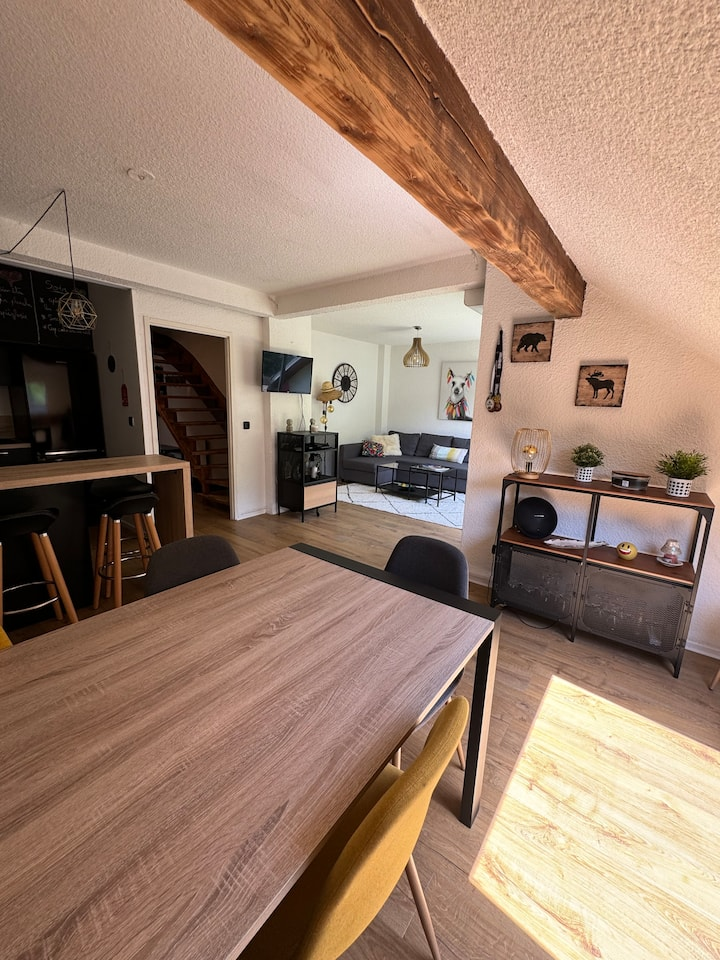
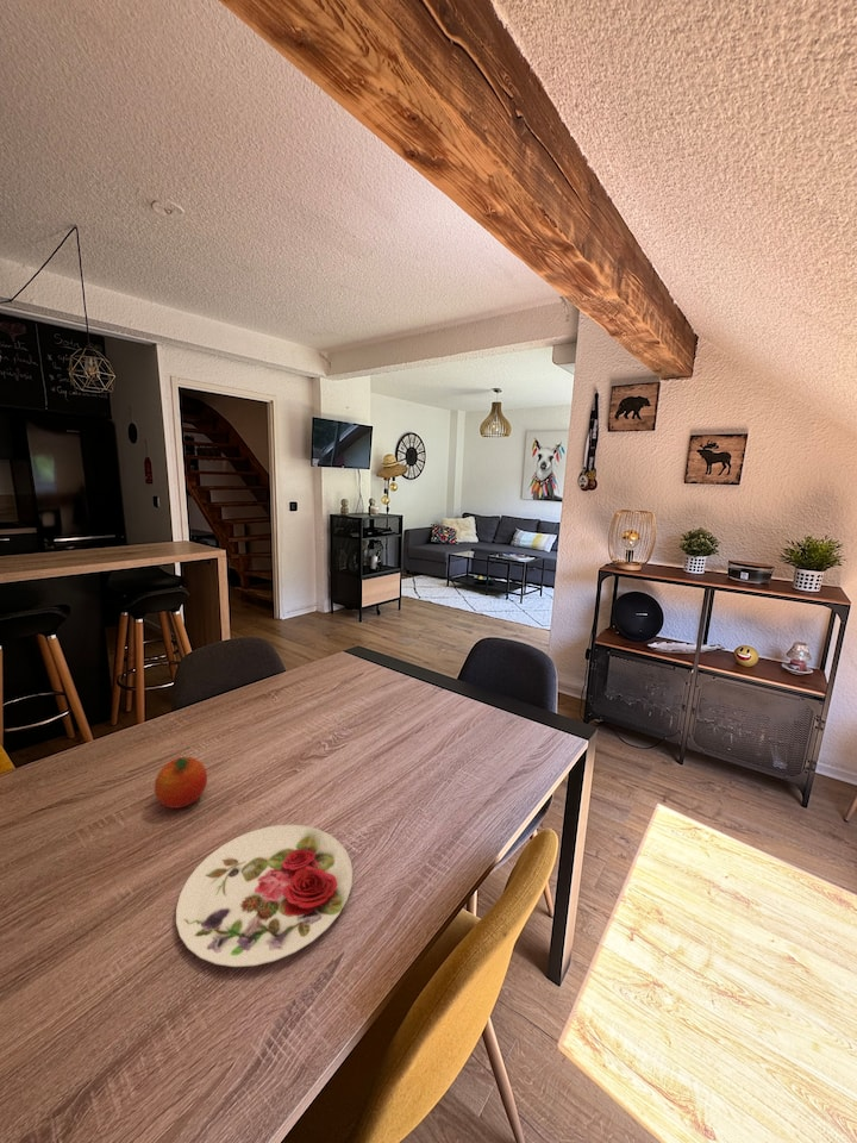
+ plate (269, 882)
+ fruit (181, 777)
